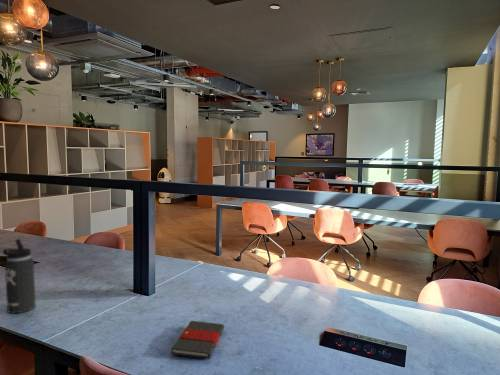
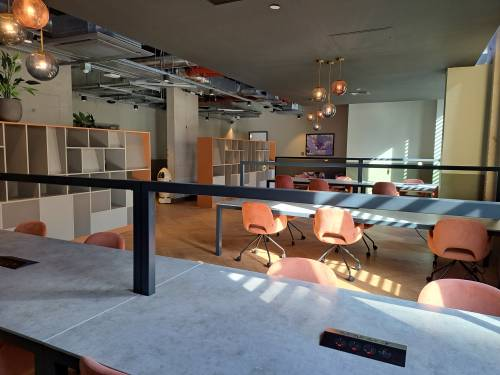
- book (199, 337)
- thermos bottle (17, 273)
